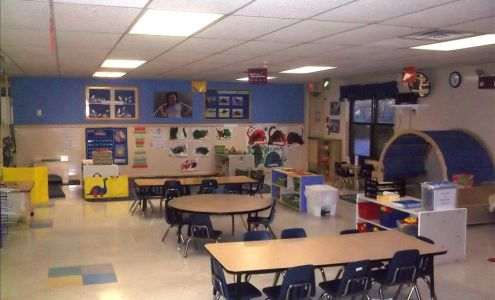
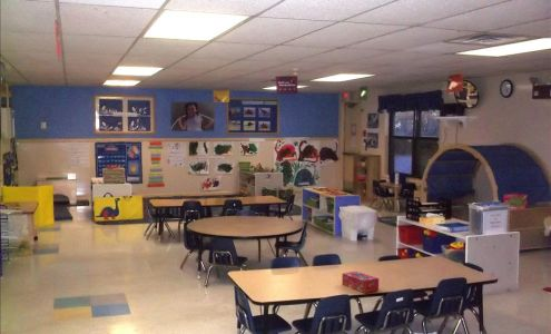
+ tissue box (360, 282)
